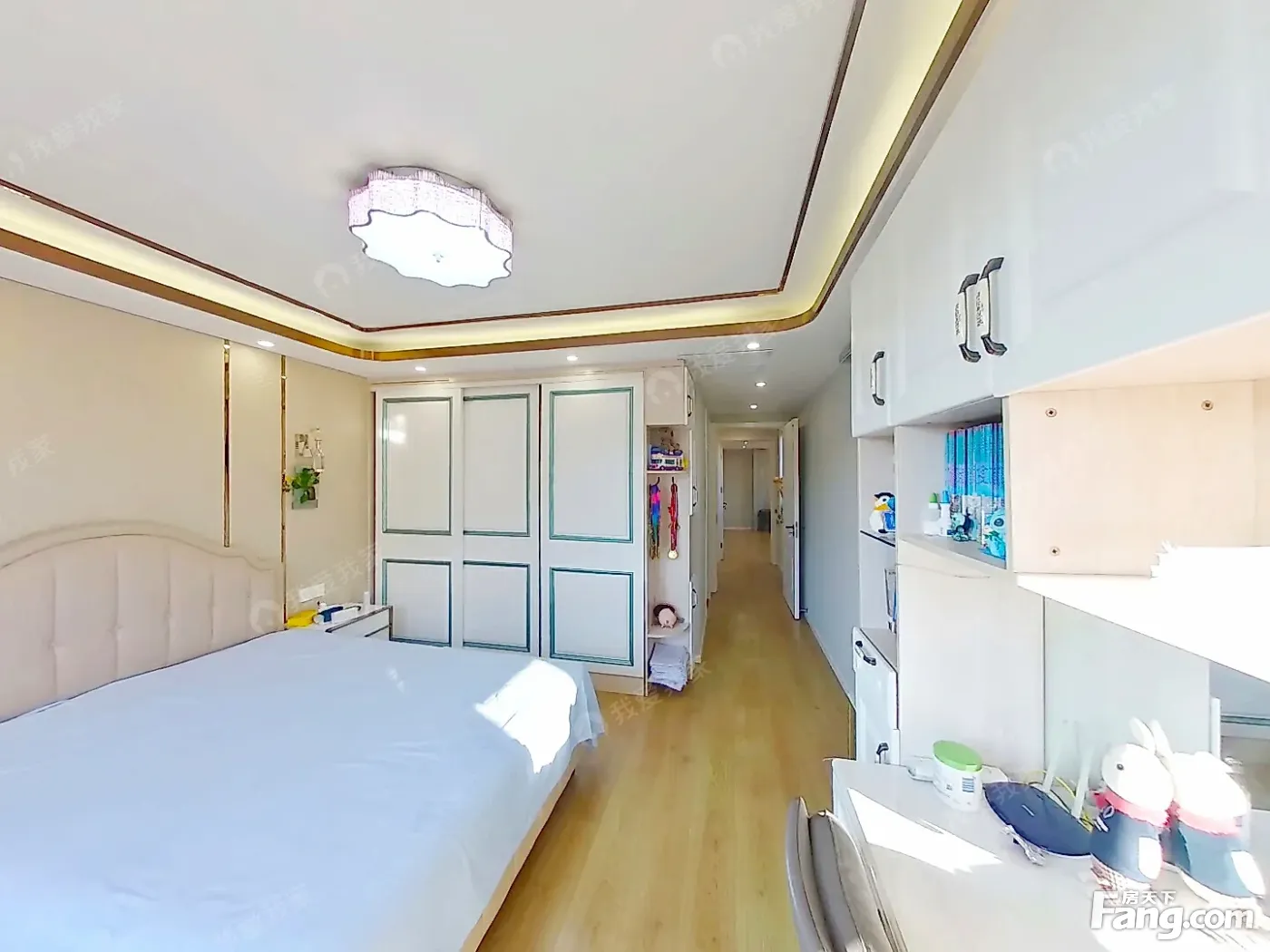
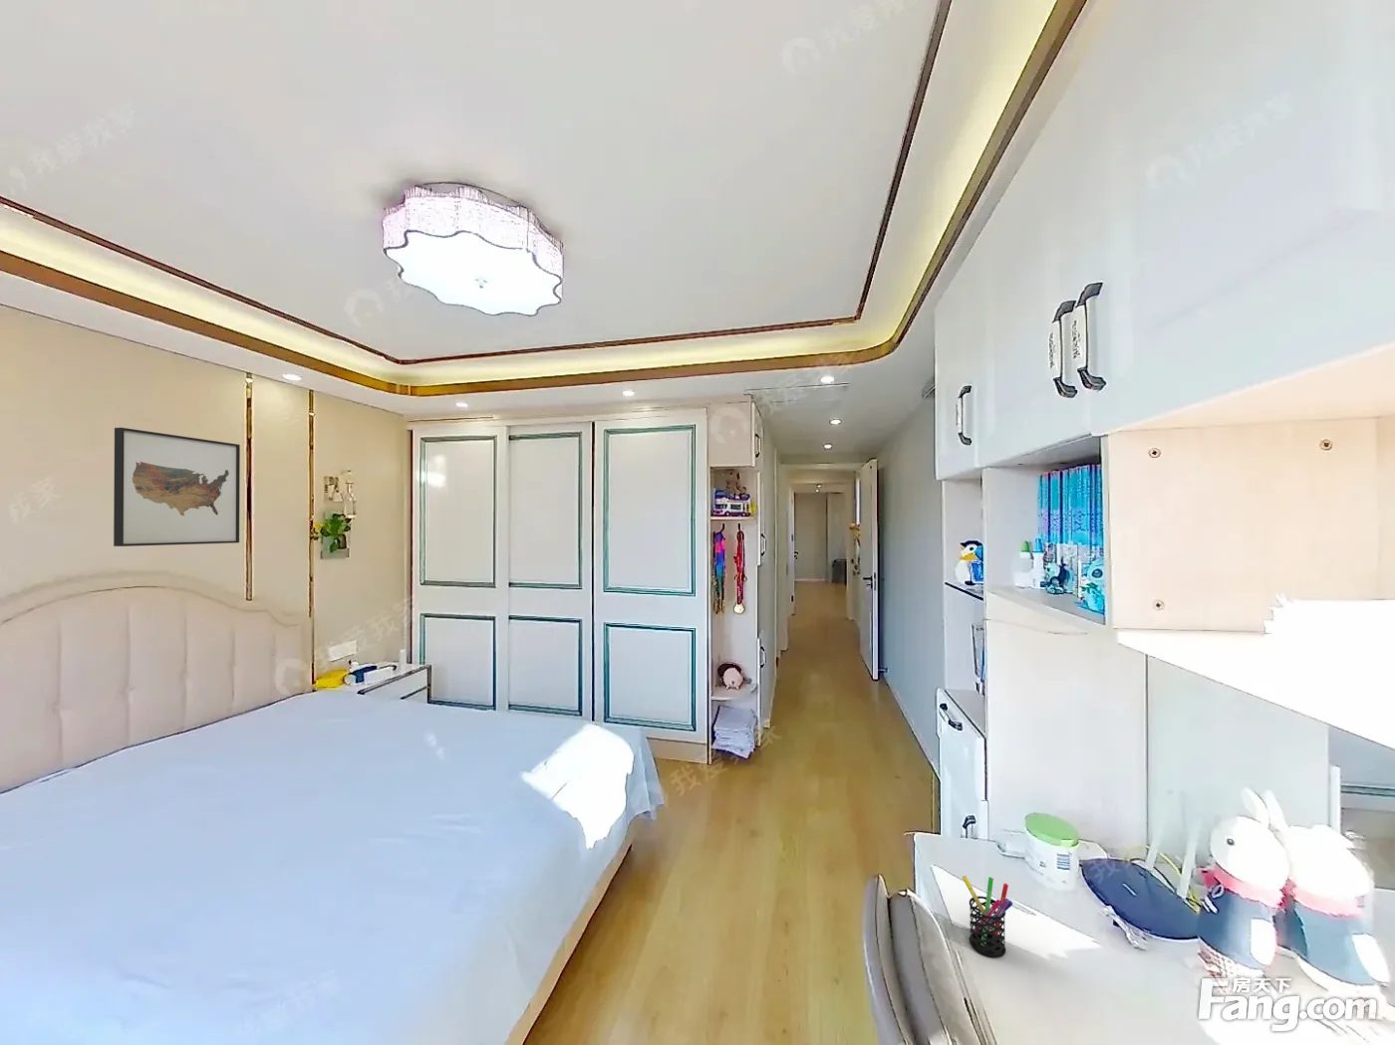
+ wall art (182, 491)
+ pen holder (990, 910)
